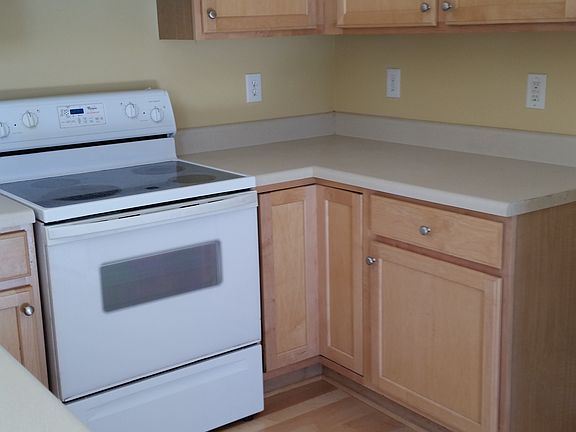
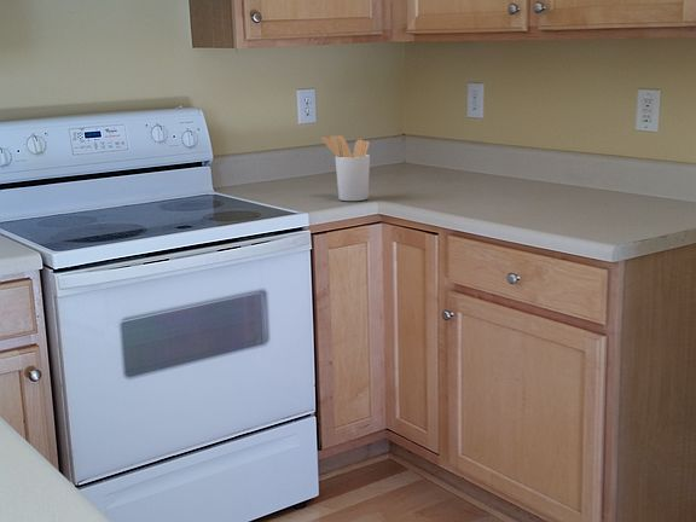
+ utensil holder (346, 166)
